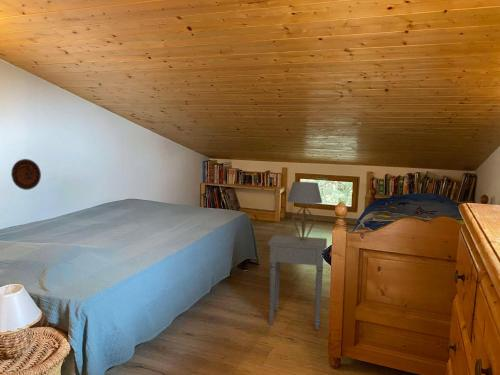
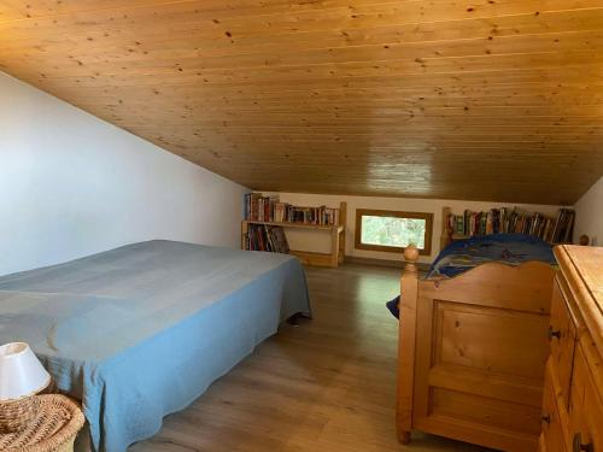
- table lamp (304, 211)
- nightstand (296, 263)
- decorative plate (26, 174)
